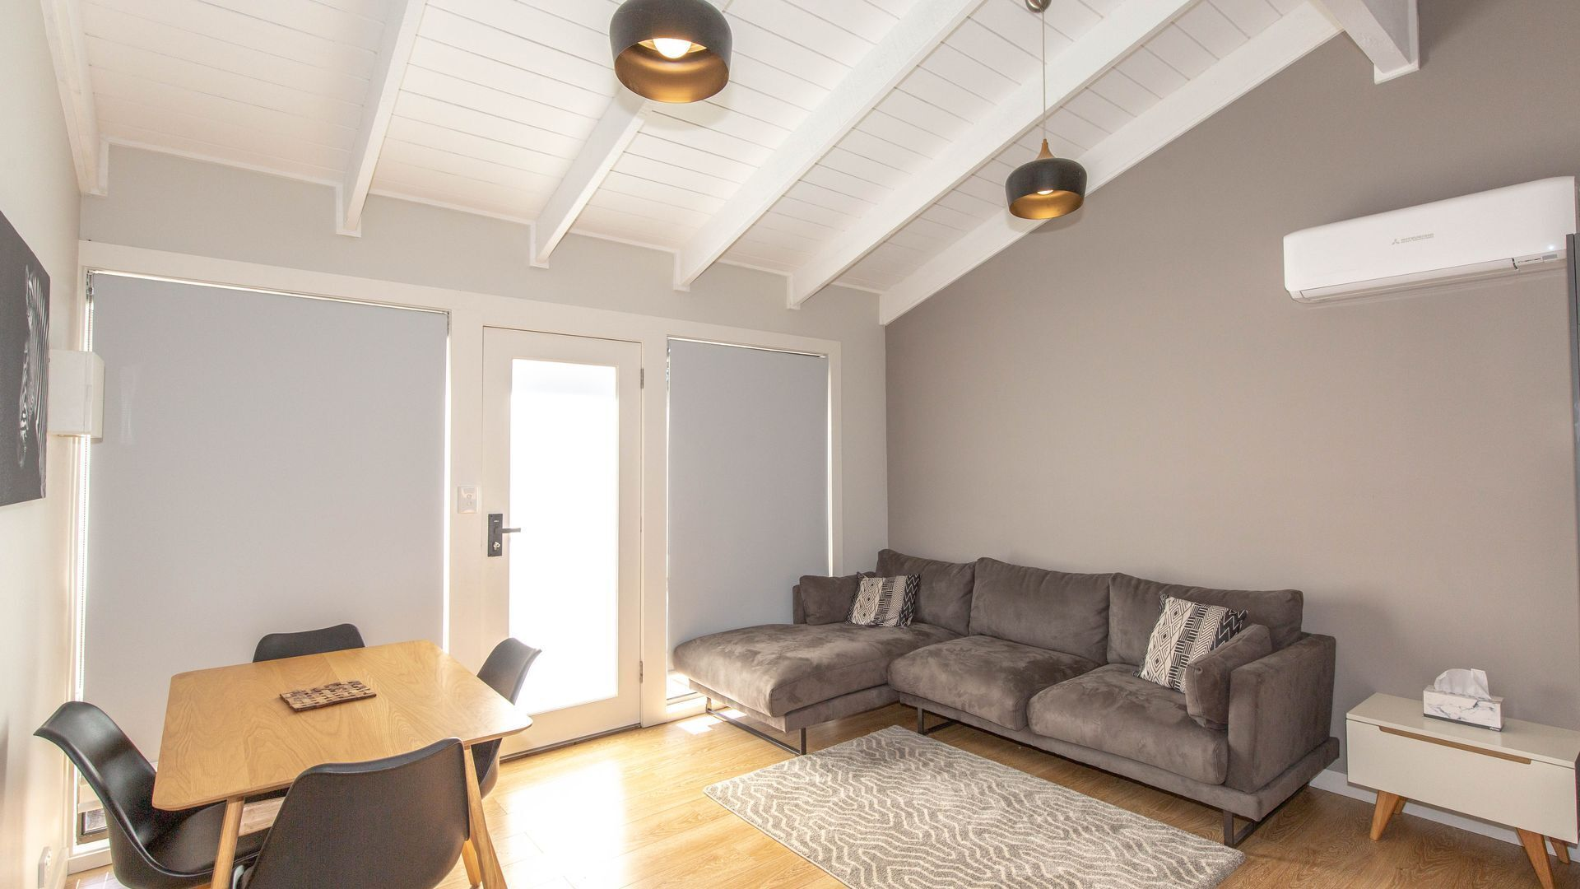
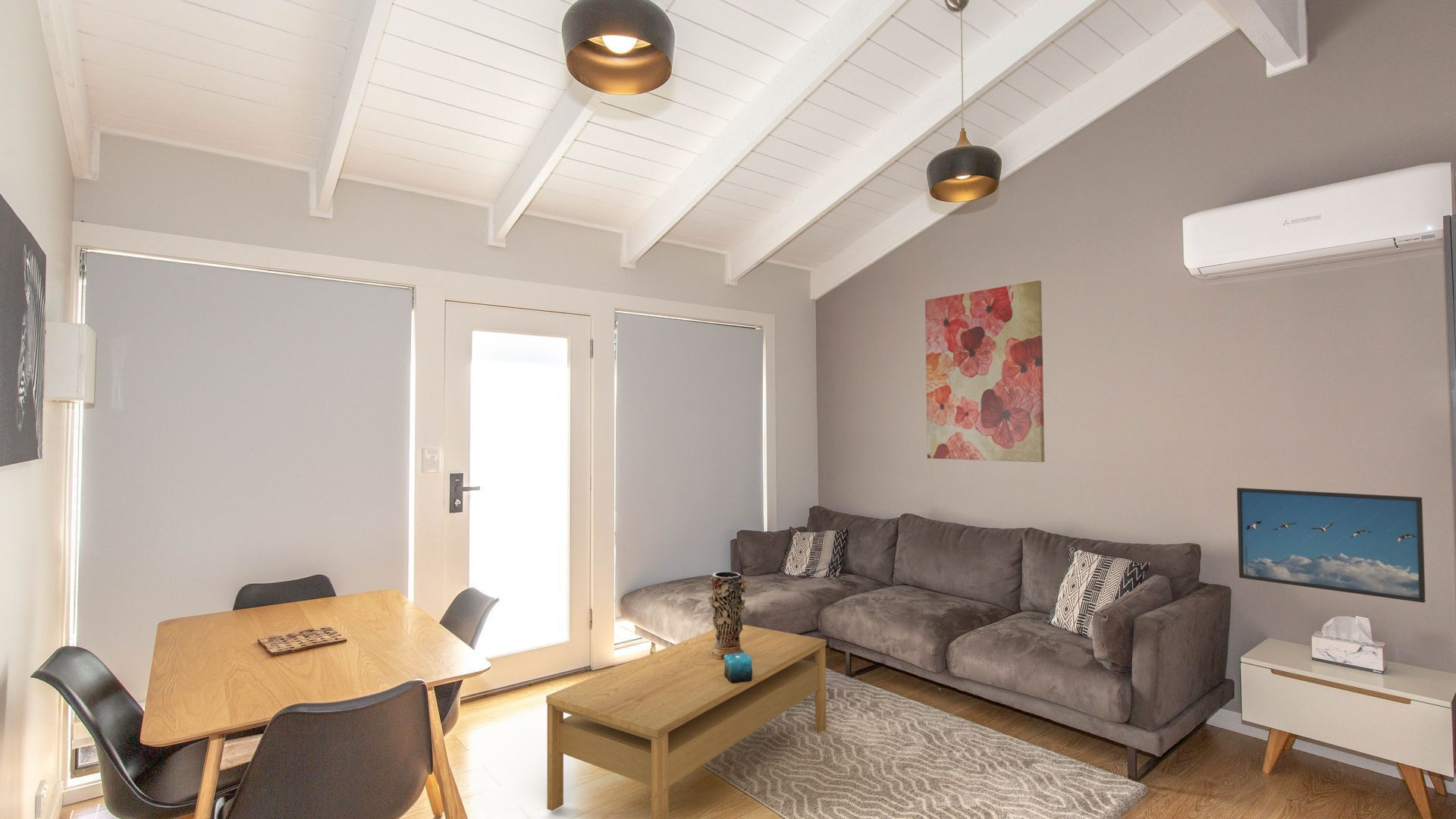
+ wall art (981, 375)
+ decorative vase (725, 614)
+ coffee table (702, 714)
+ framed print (1323, 540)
+ candle (738, 662)
